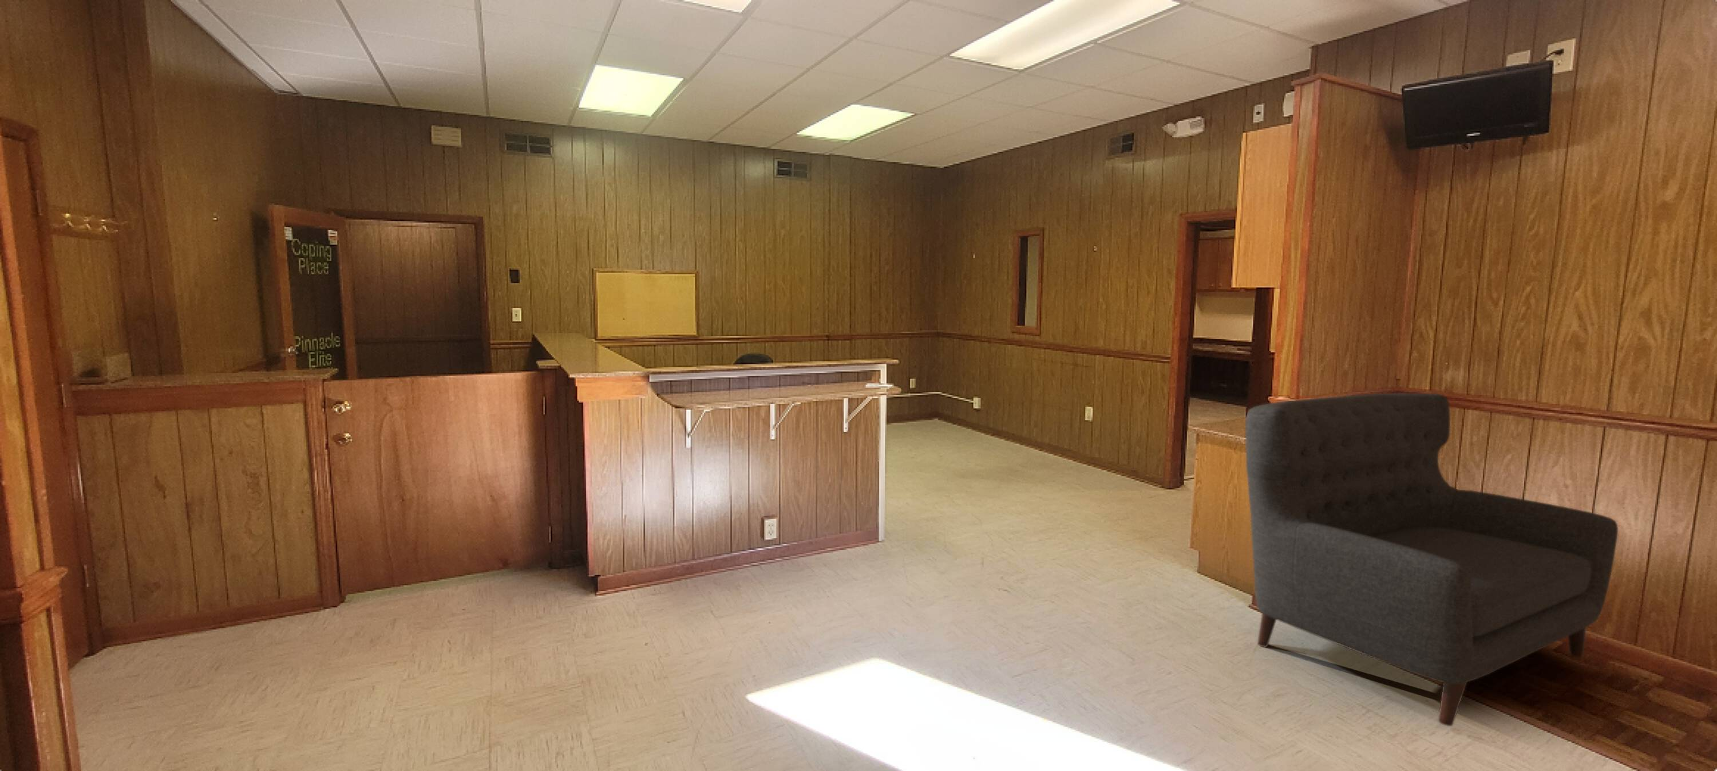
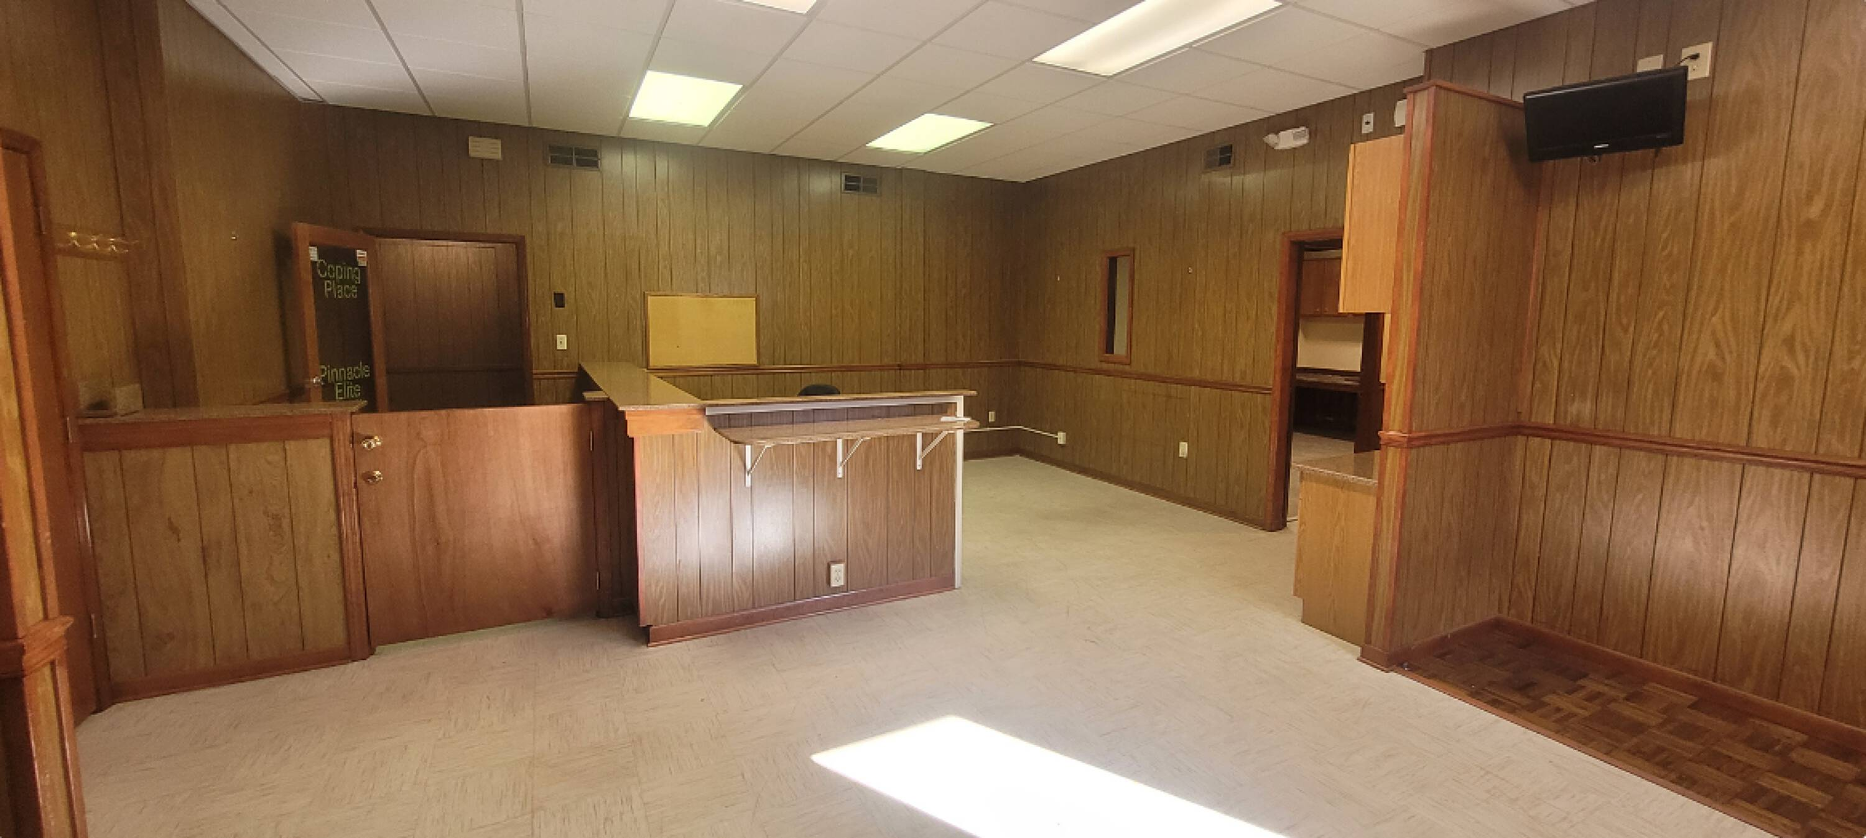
- sofa (1415, 528)
